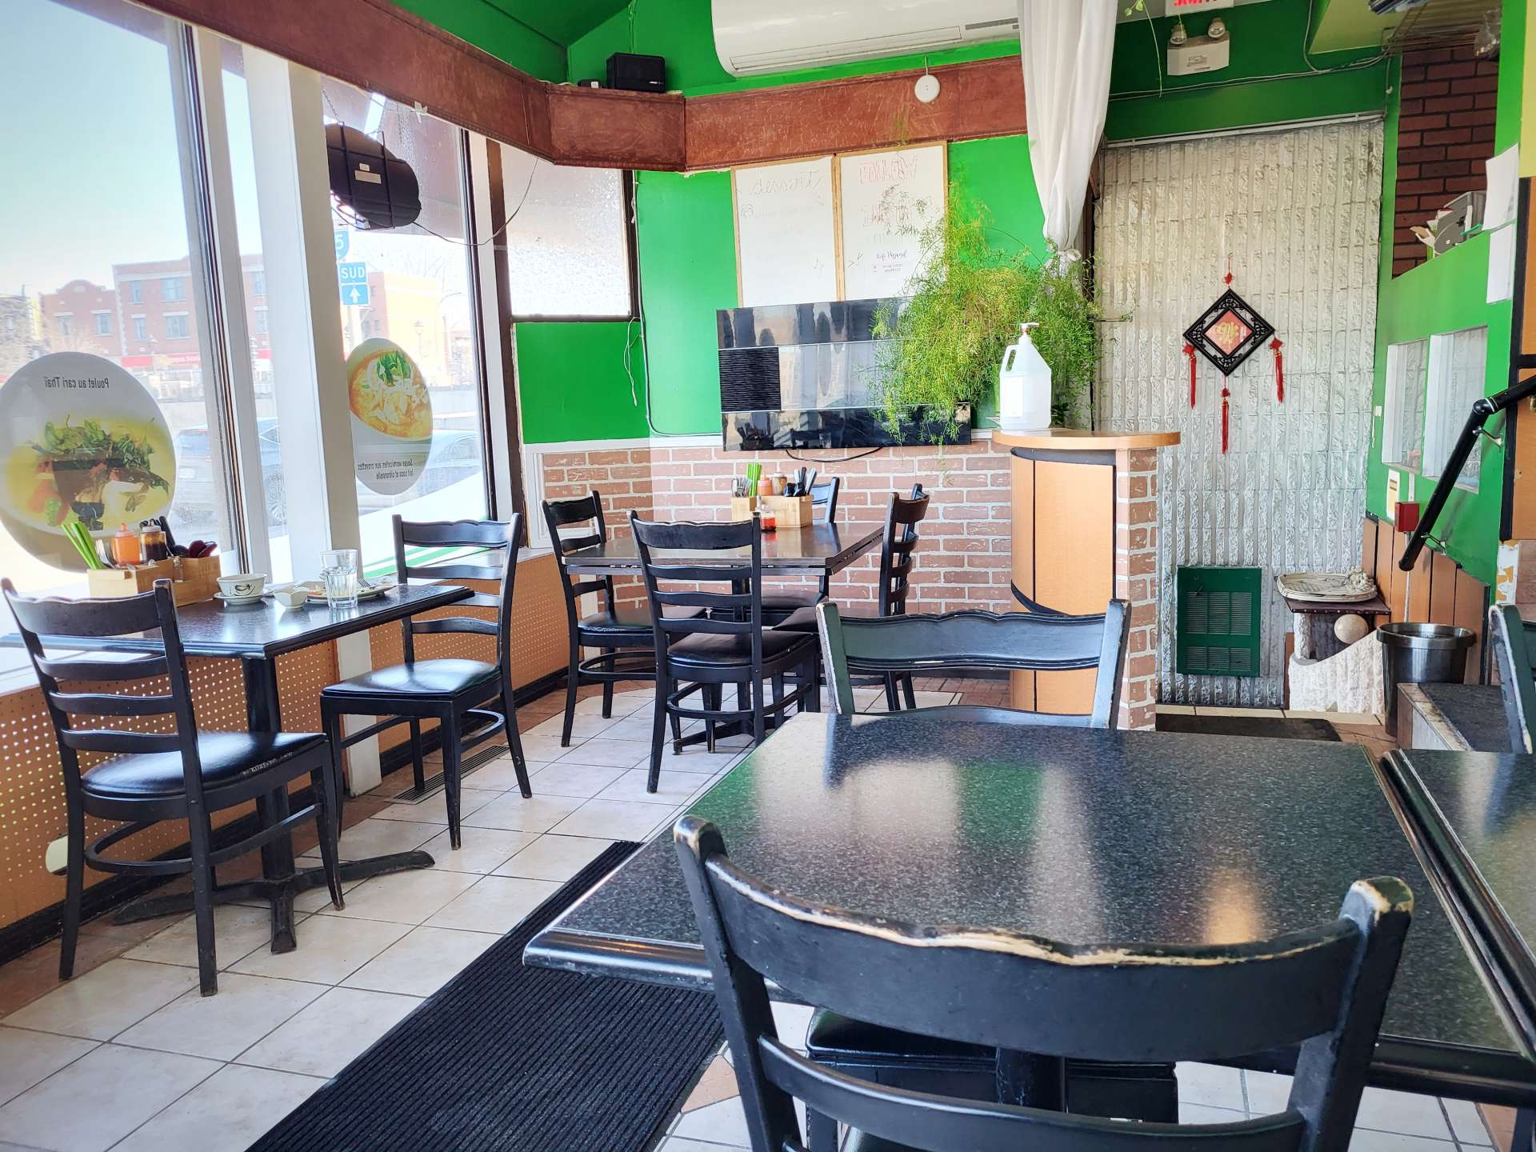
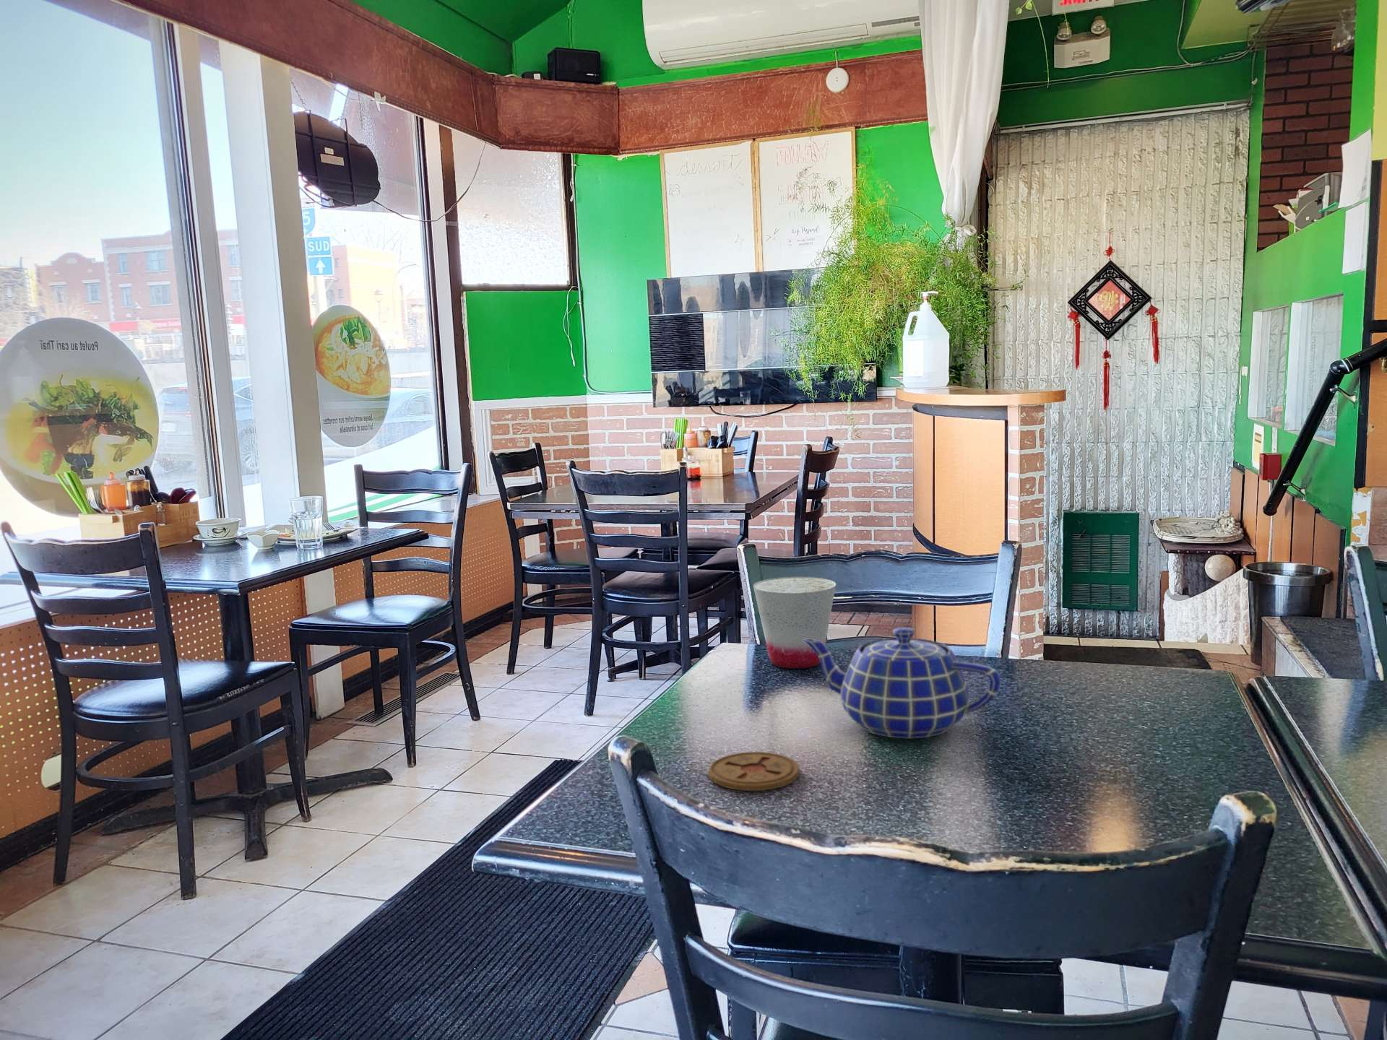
+ cup (795, 624)
+ teapot (898, 676)
+ coaster (754, 770)
